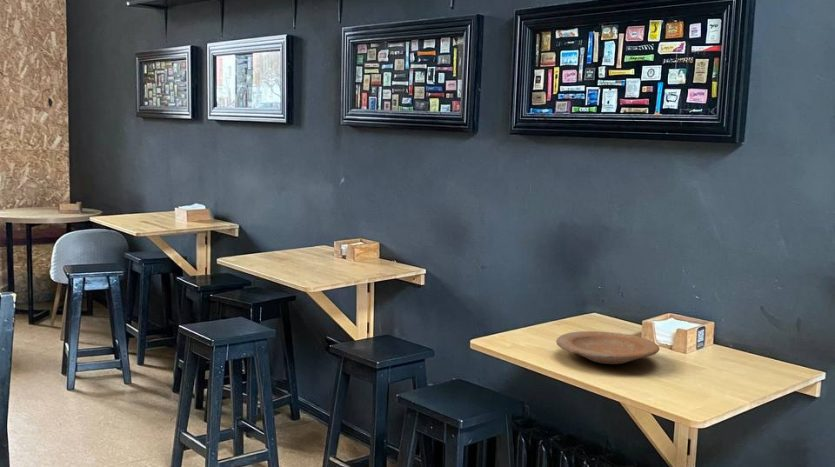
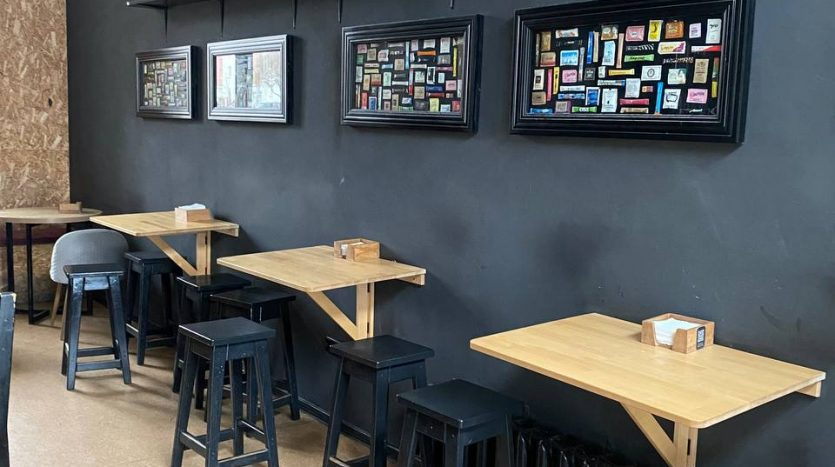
- plate (607, 350)
